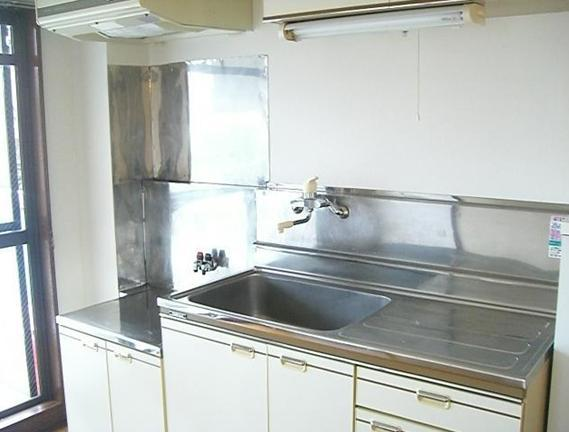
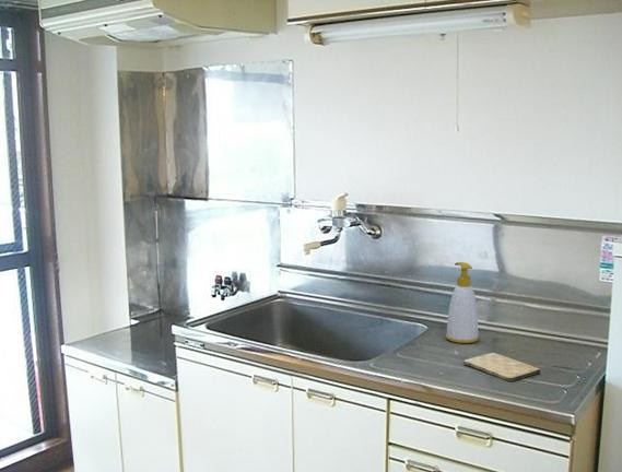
+ soap bottle (462, 302)
+ cutting board (501, 366)
